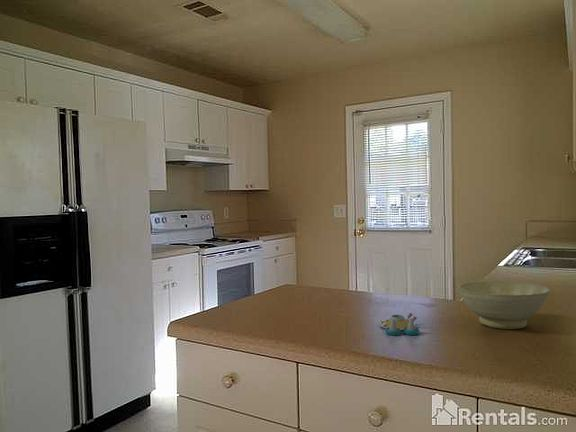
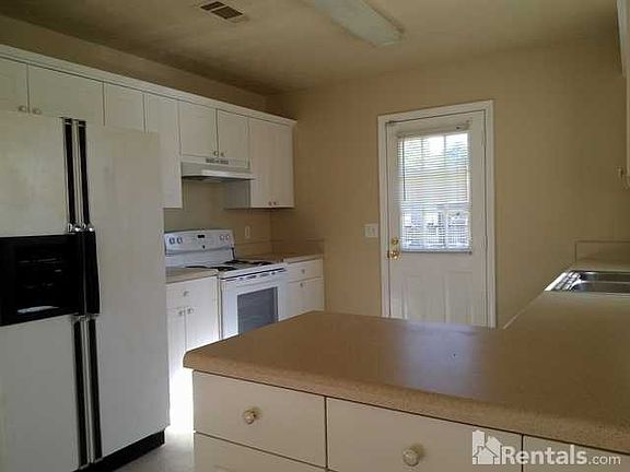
- salt and pepper shaker set (399, 320)
- bowl (502, 305)
